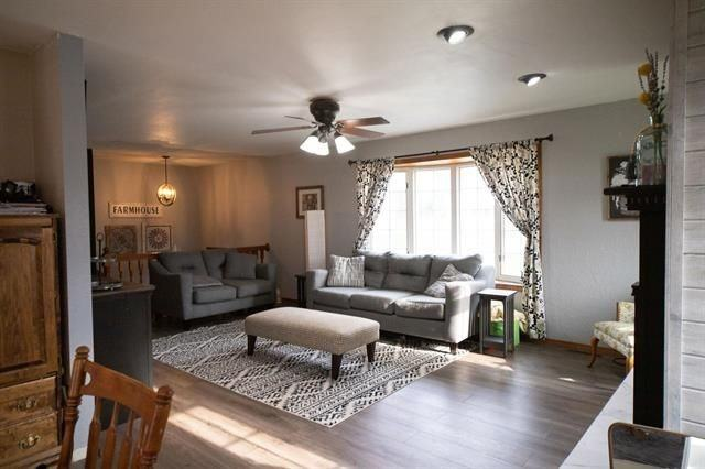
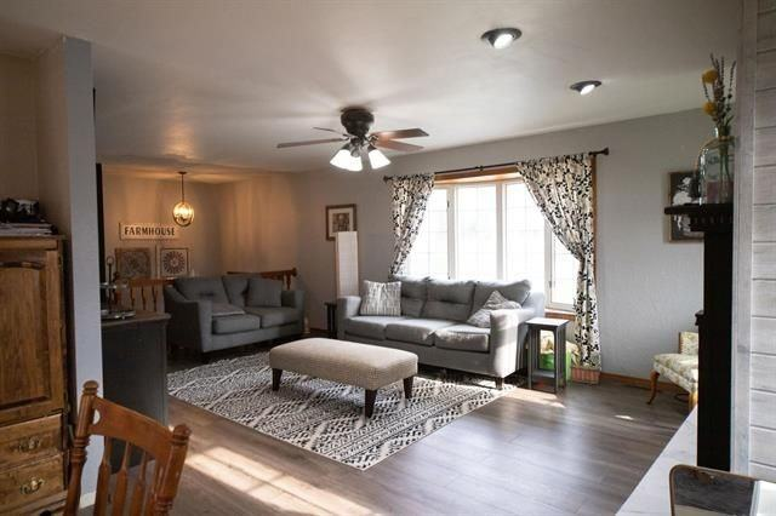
+ basket (584, 366)
